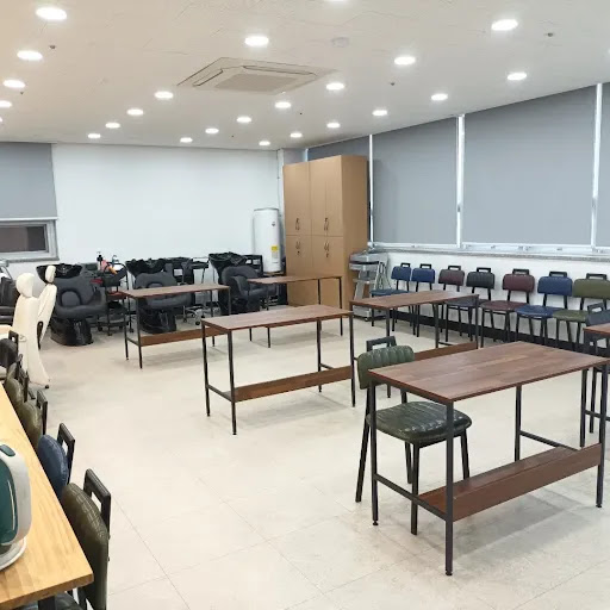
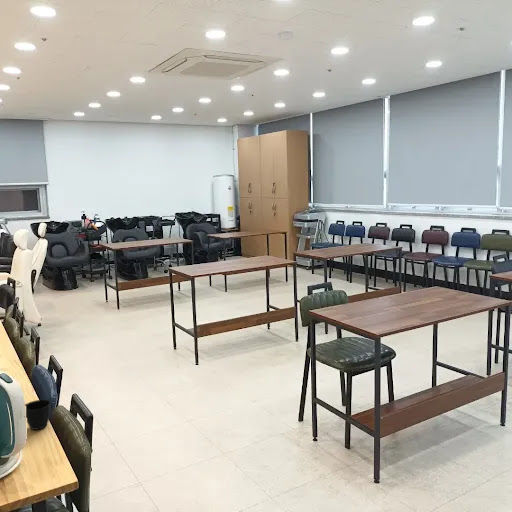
+ cup (37, 414)
